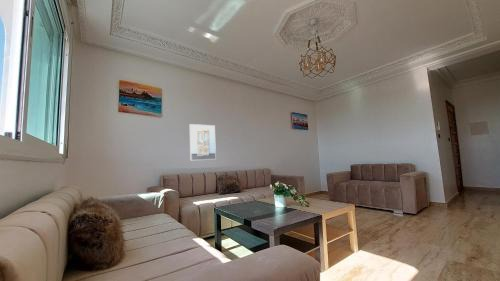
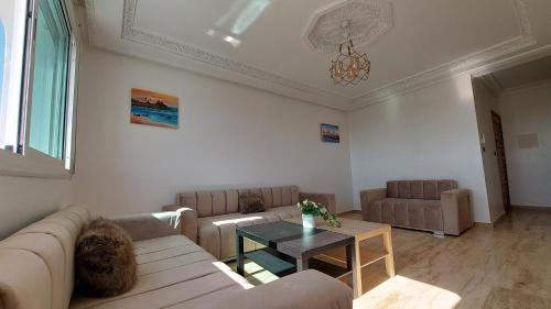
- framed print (203, 142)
